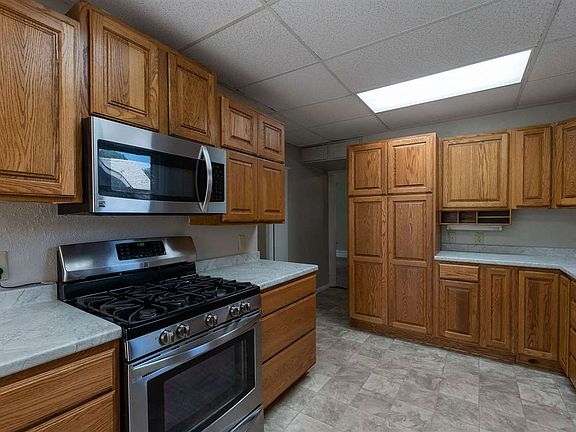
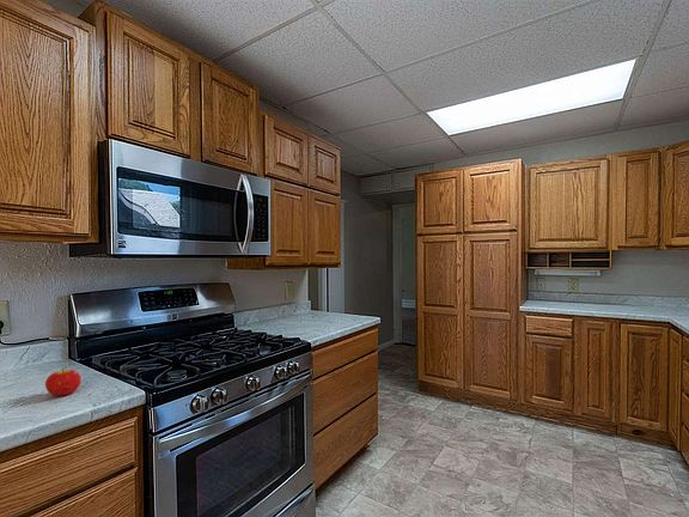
+ fruit (63, 381)
